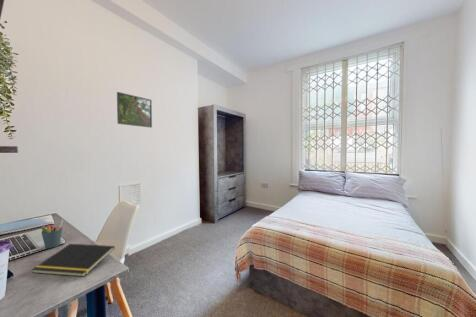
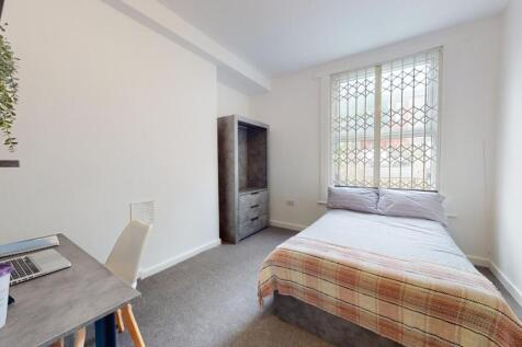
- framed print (135, 111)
- notepad (76, 258)
- pen holder (52, 233)
